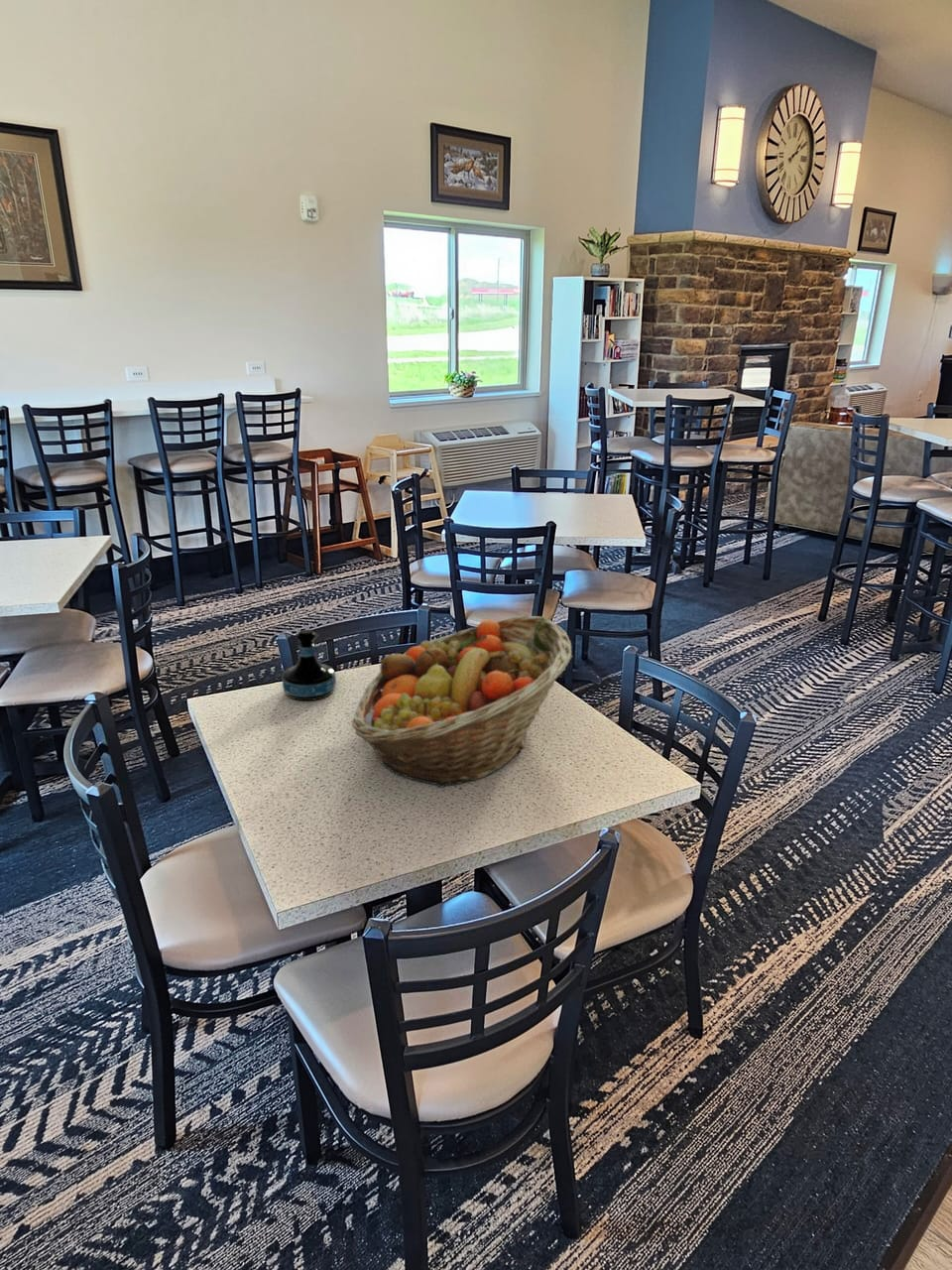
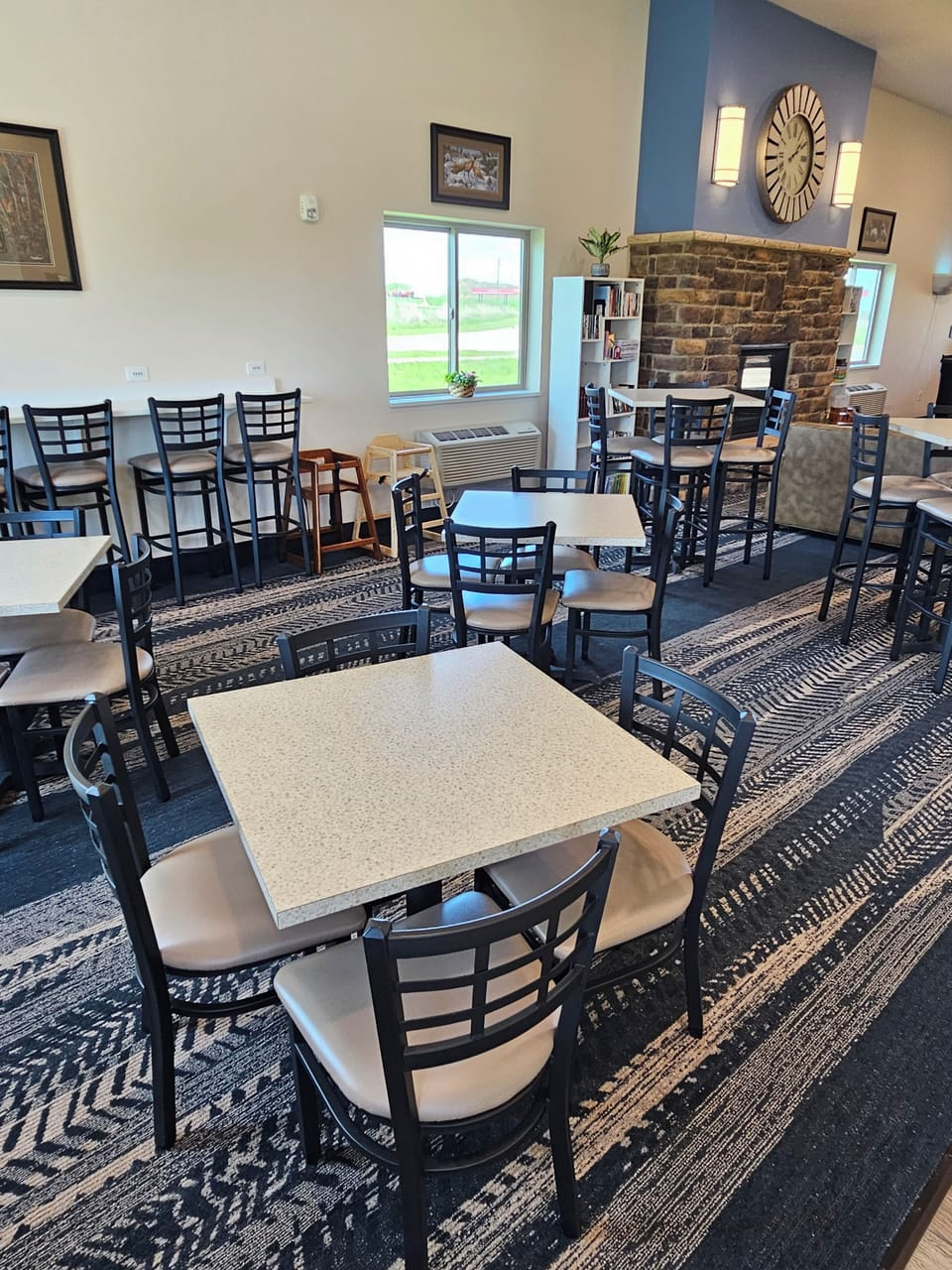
- tequila bottle (307, 661)
- fruit basket (463, 690)
